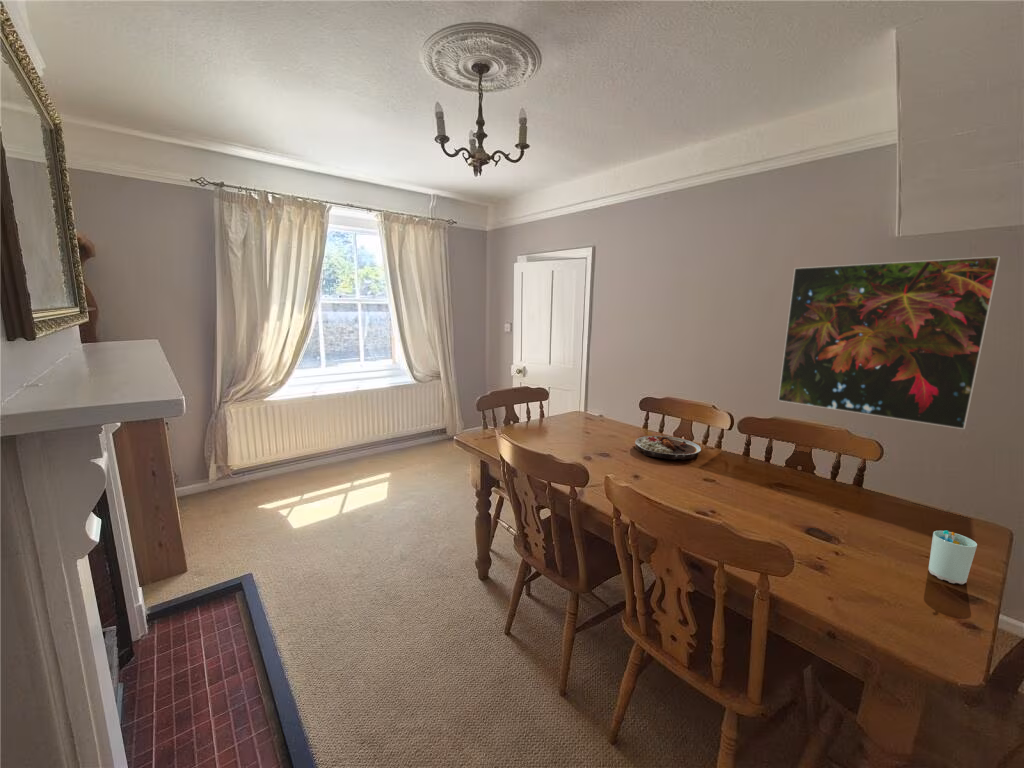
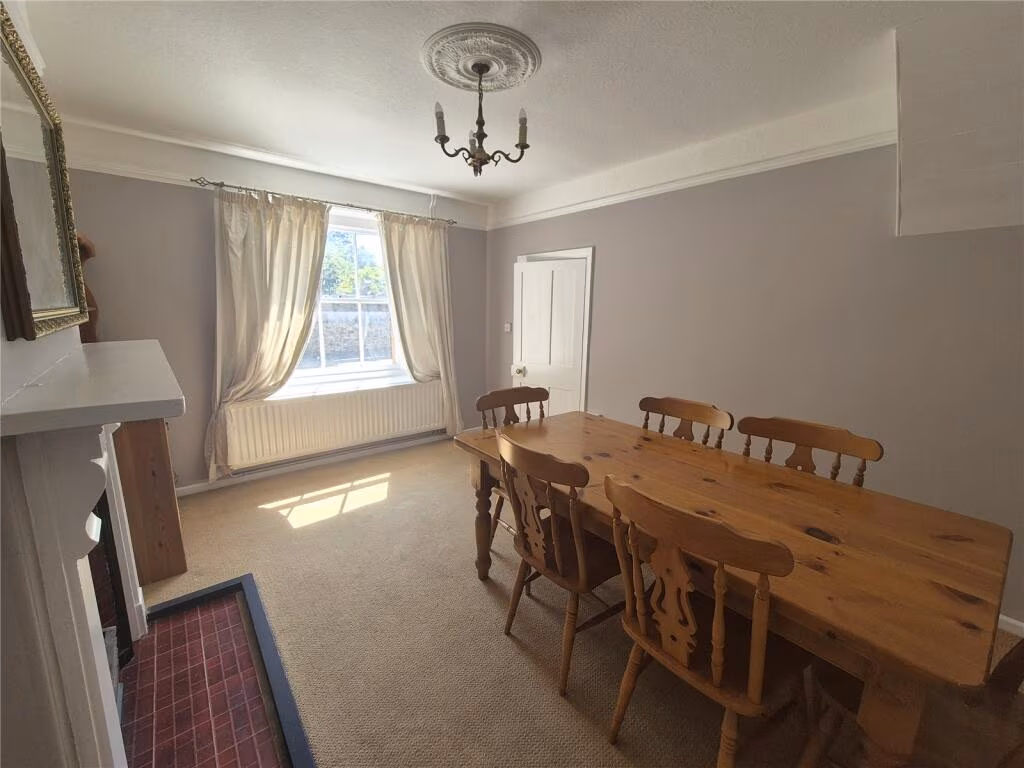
- cup (951, 552)
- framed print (871, 340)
- plate (667, 445)
